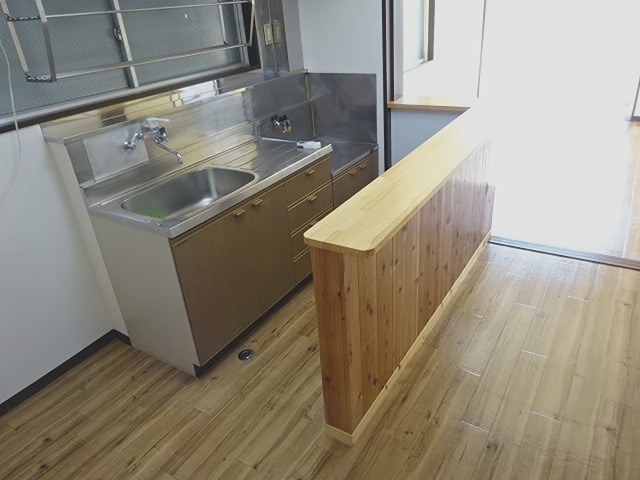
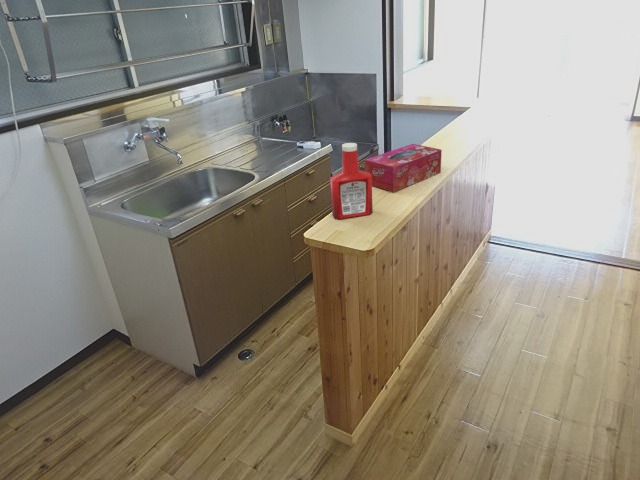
+ soap bottle (351, 180)
+ tissue box (403, 166)
